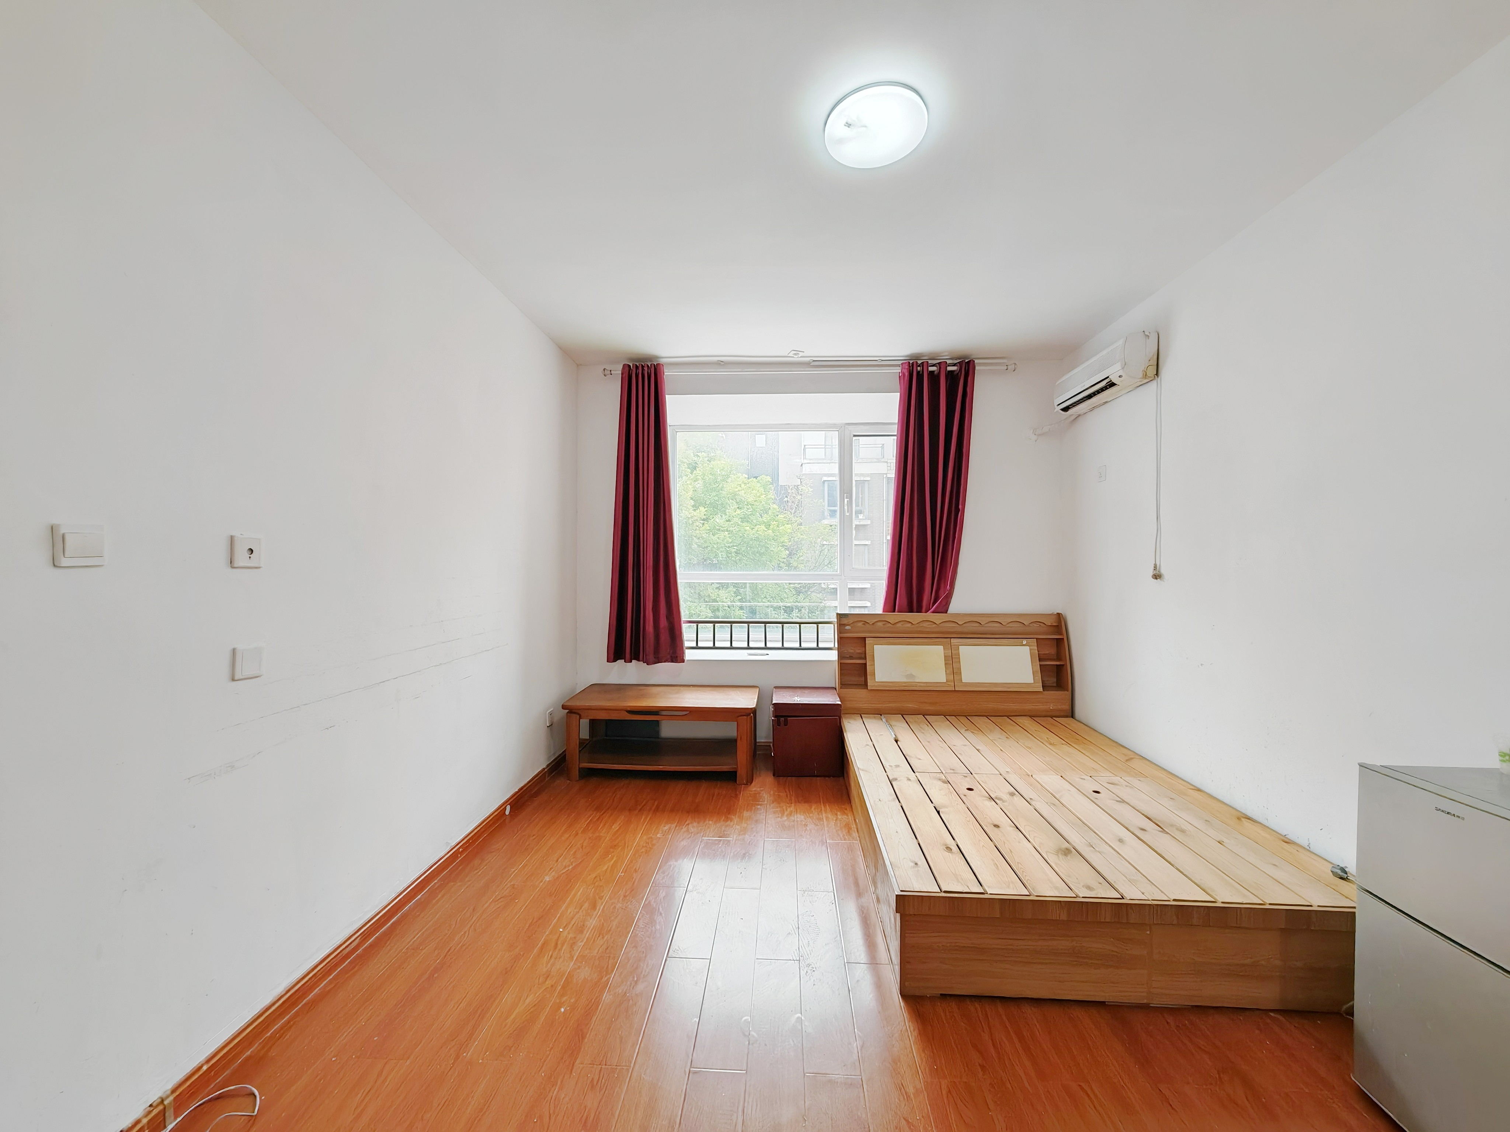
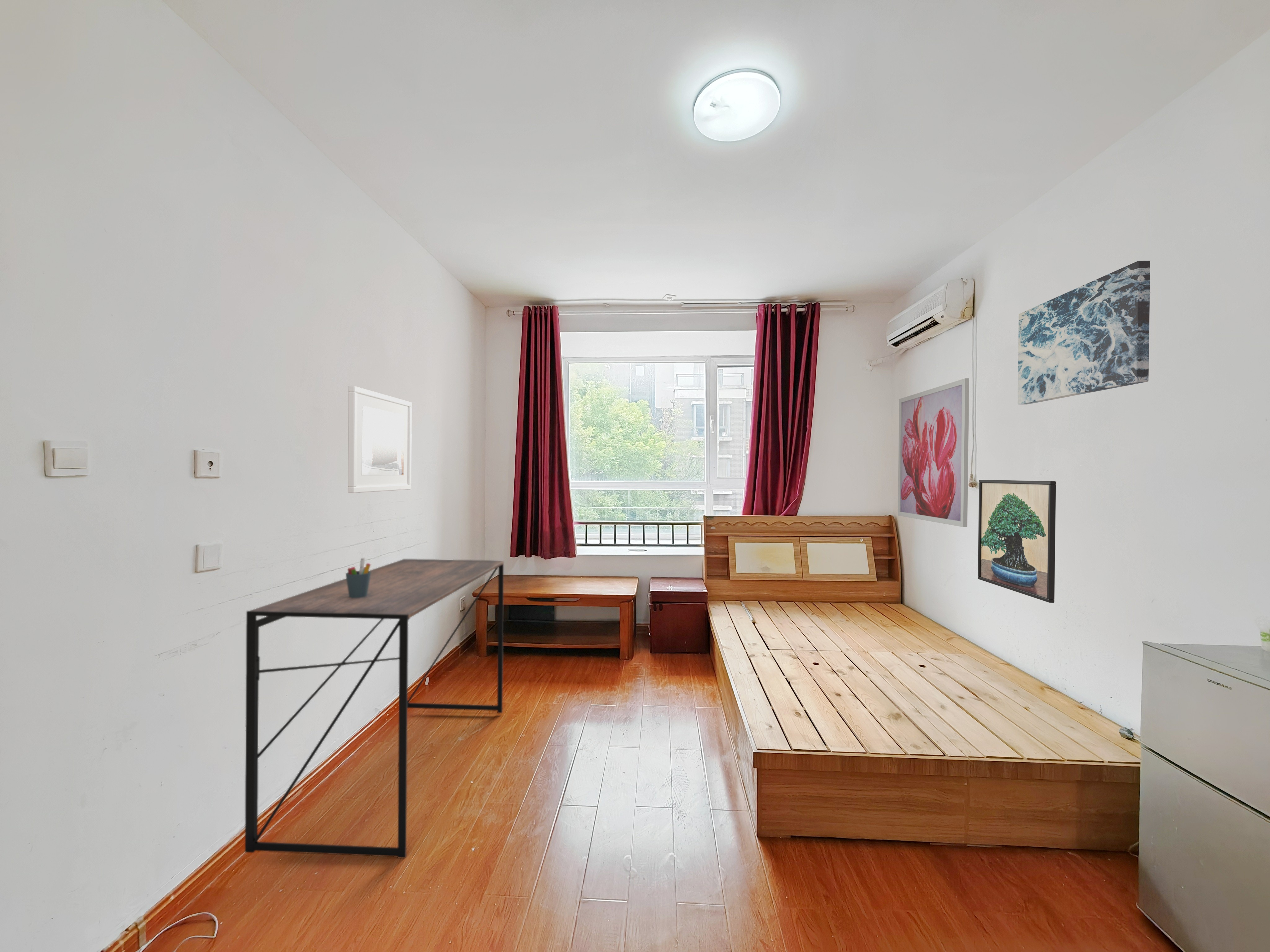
+ wall art (1075, 343)
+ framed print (1013, 535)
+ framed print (383, 443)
+ wall art (929, 455)
+ pen holder (358, 577)
+ desk (404, 673)
